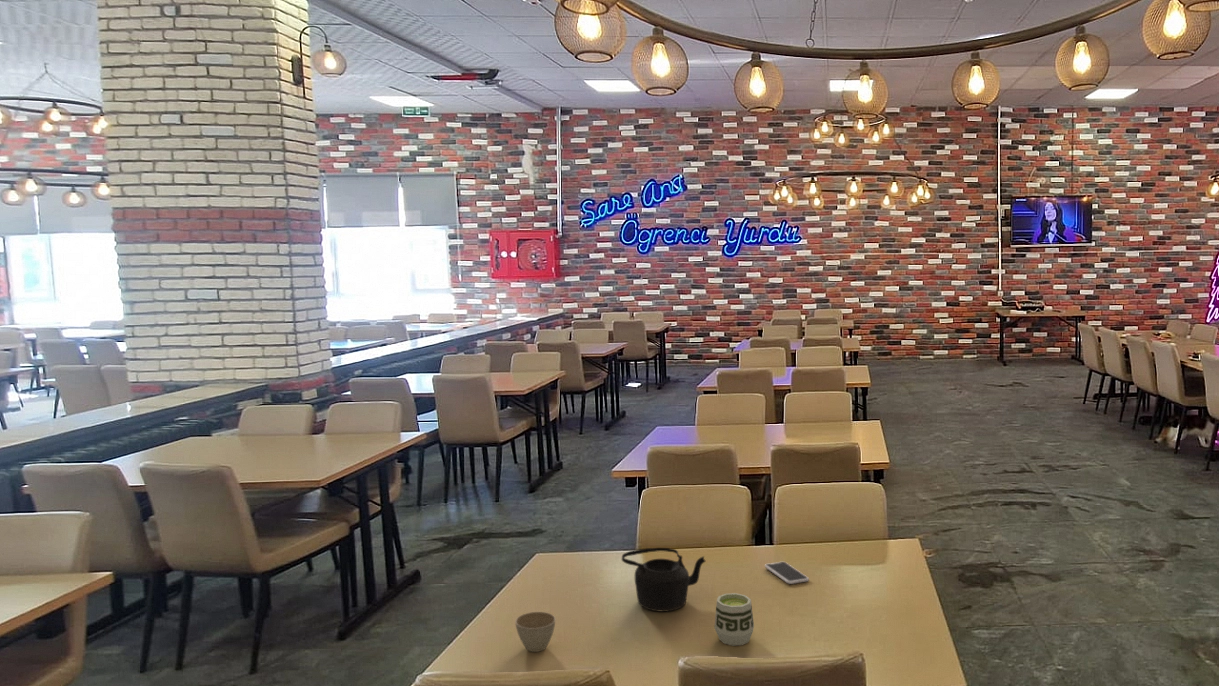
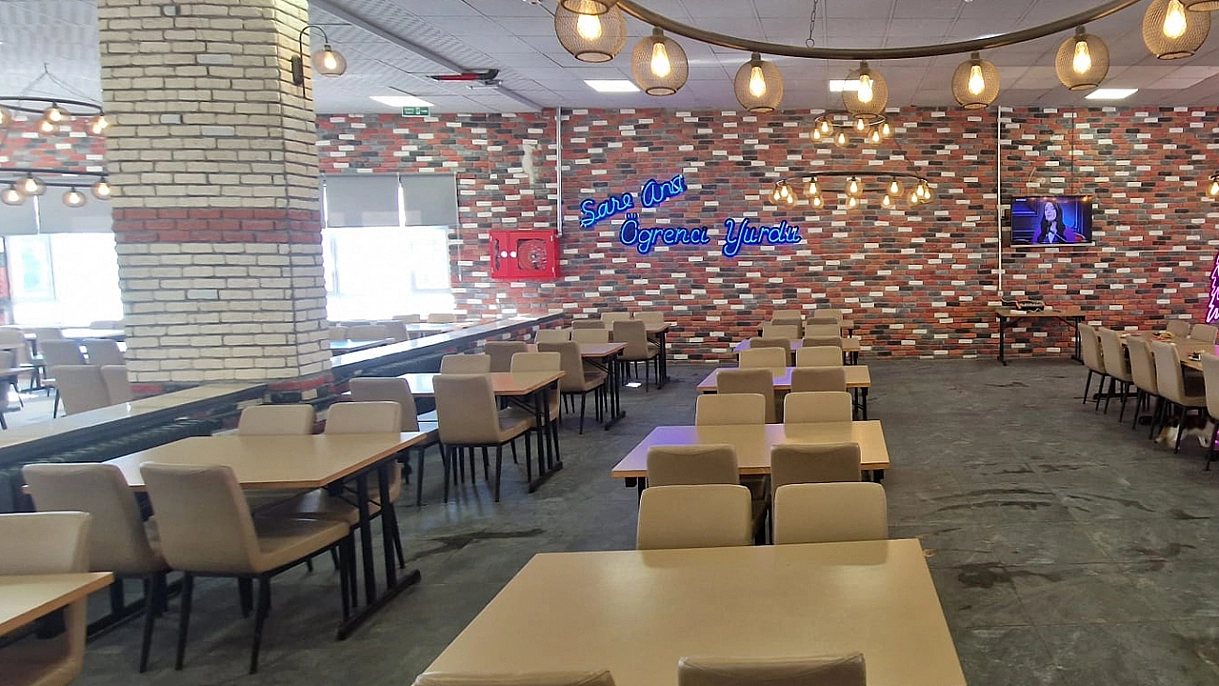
- cup (734, 619)
- smartphone (786, 572)
- teapot (664, 578)
- flower pot (535, 633)
